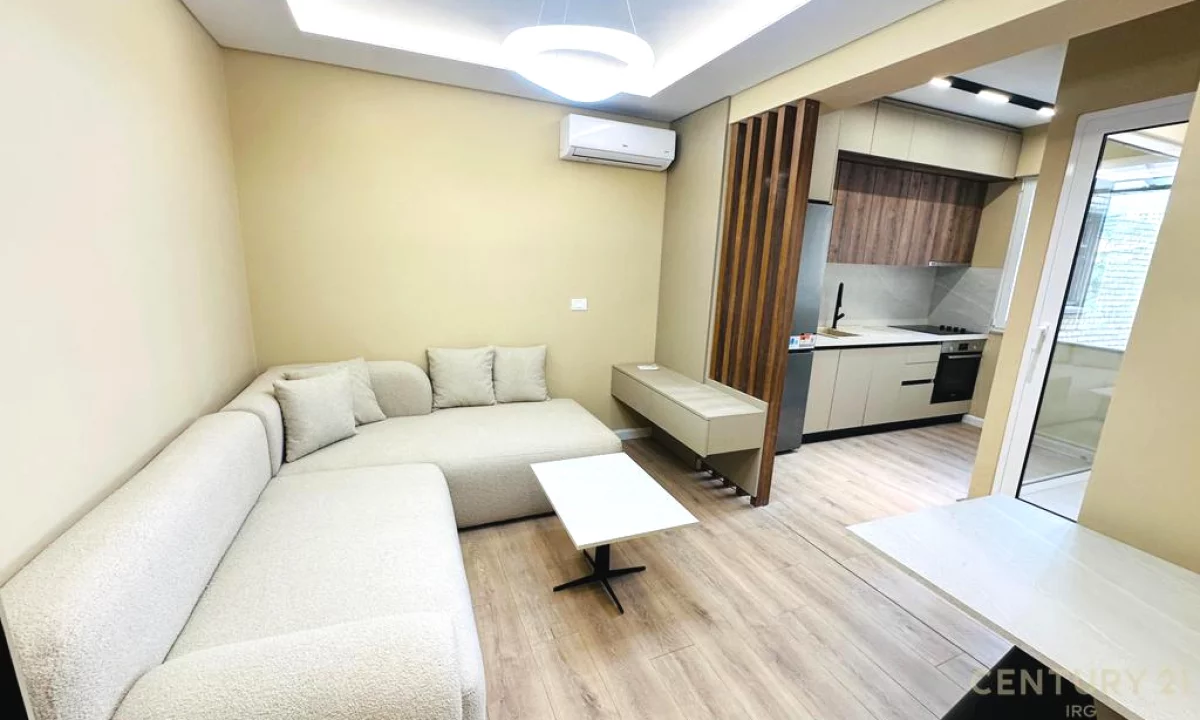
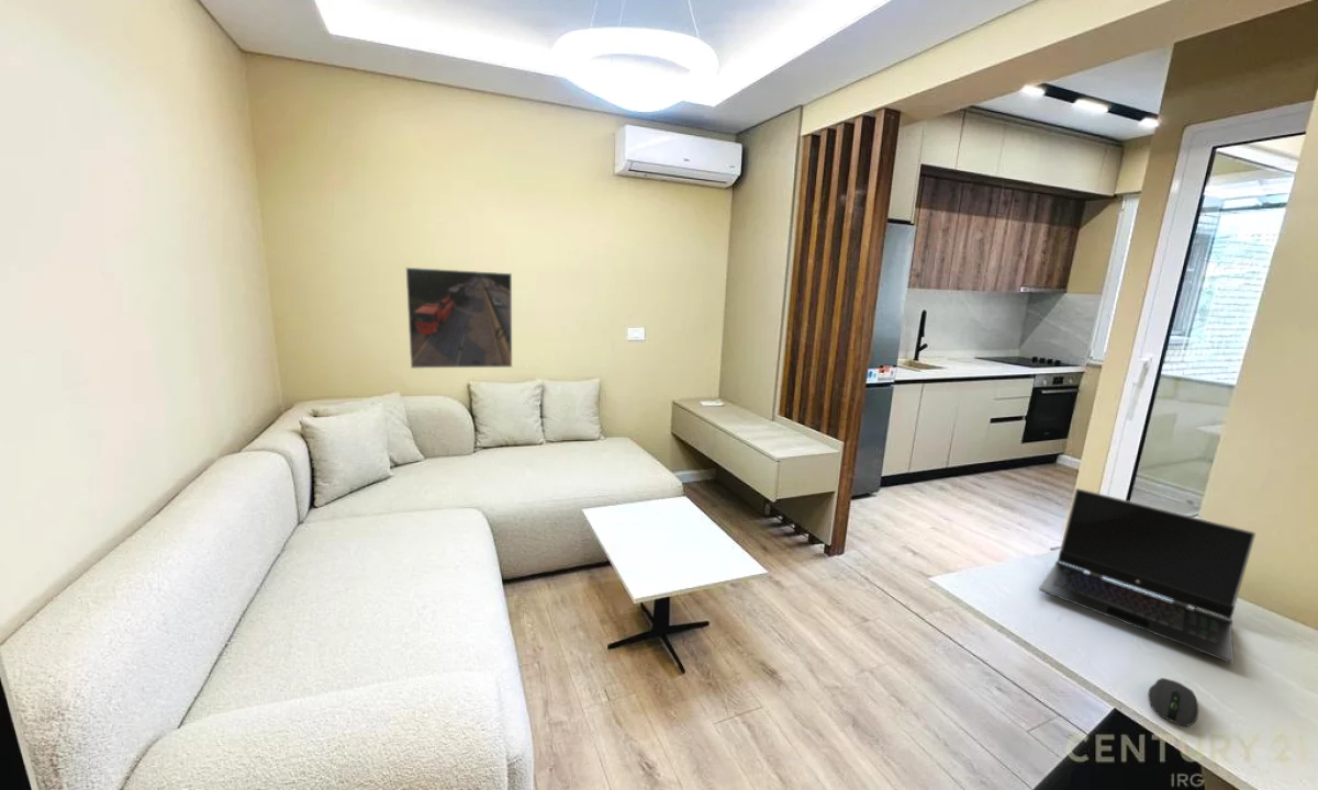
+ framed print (461, 319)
+ laptop computer (1141, 564)
+ computer mouse (1174, 697)
